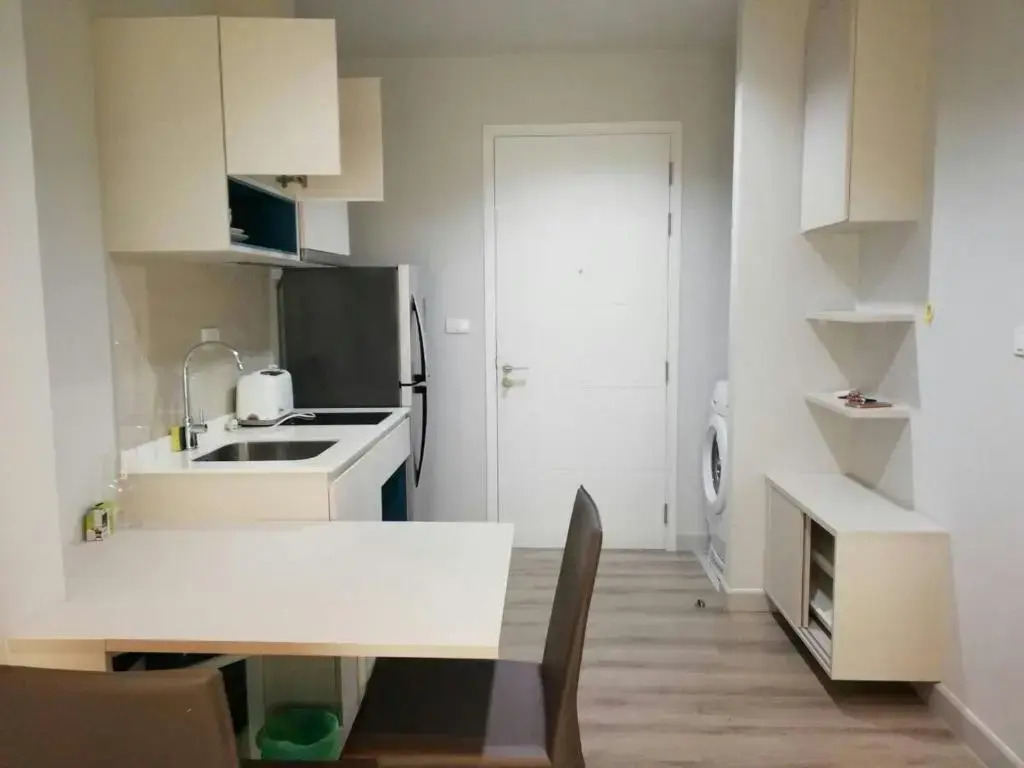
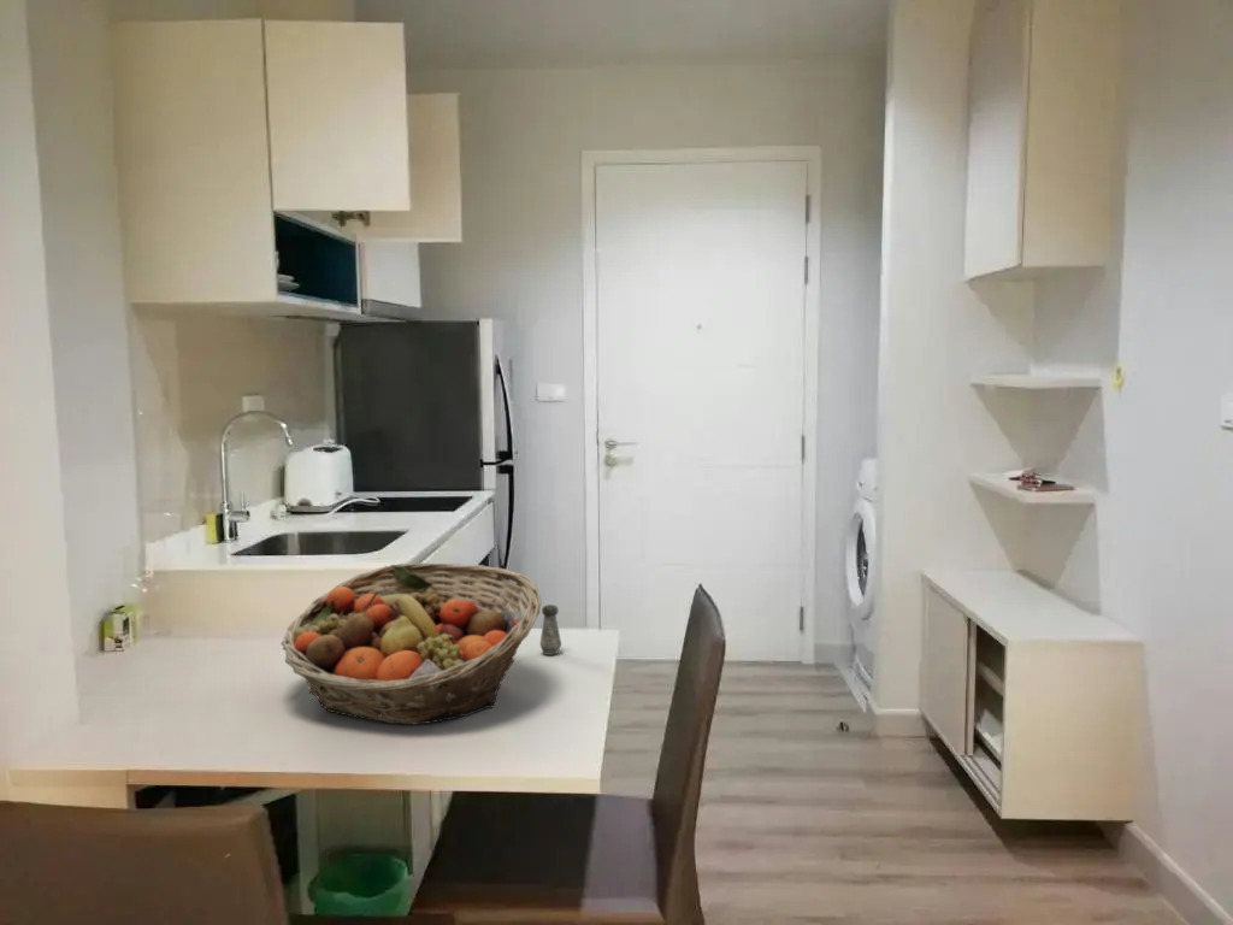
+ fruit basket (413, 637)
+ salt shaker (550, 629)
